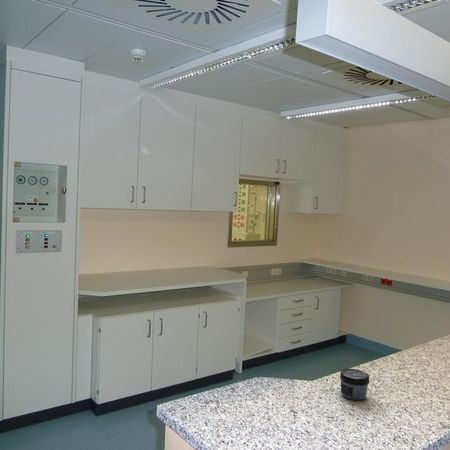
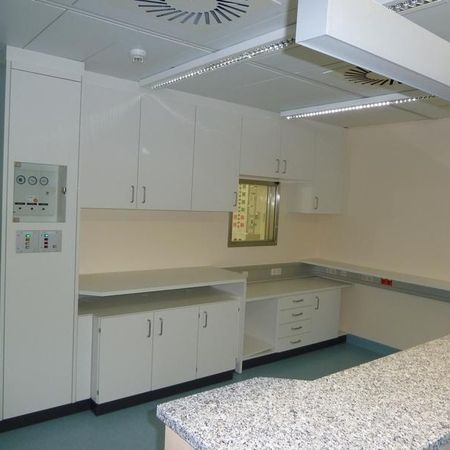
- jar (354, 384)
